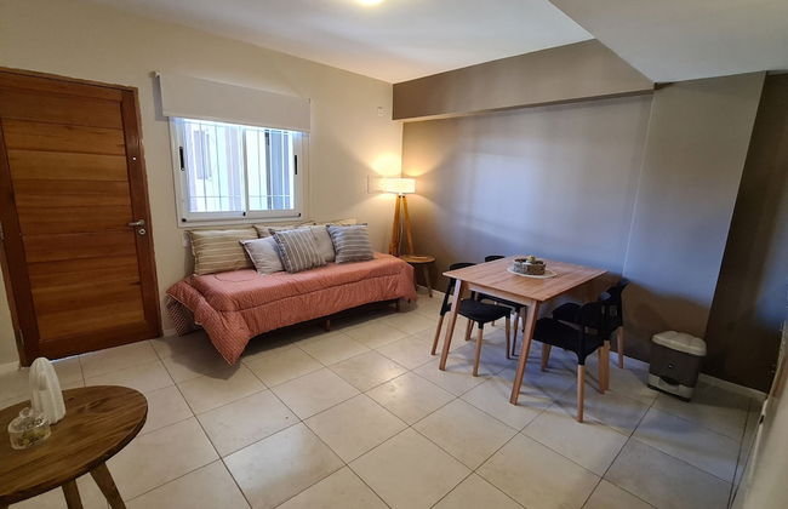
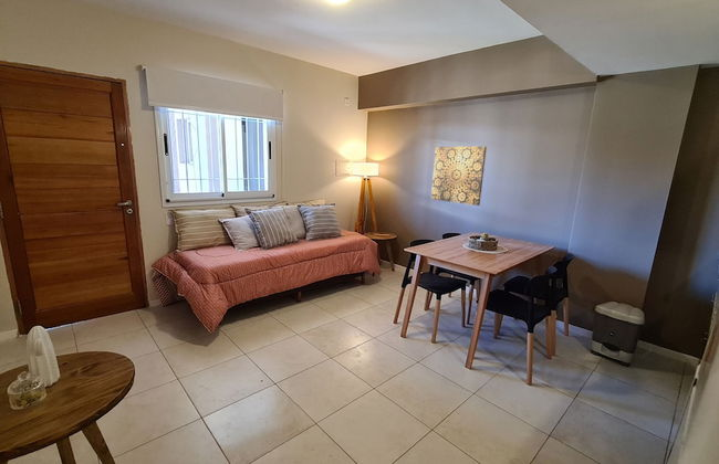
+ wall art (457, 175)
